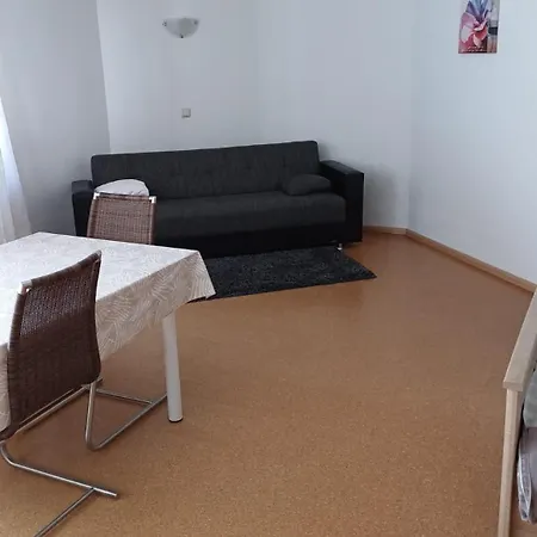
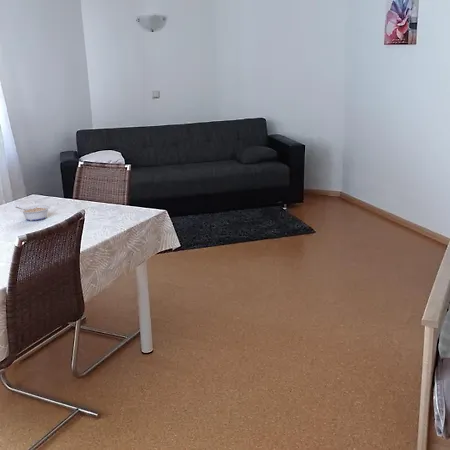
+ legume (34, 212)
